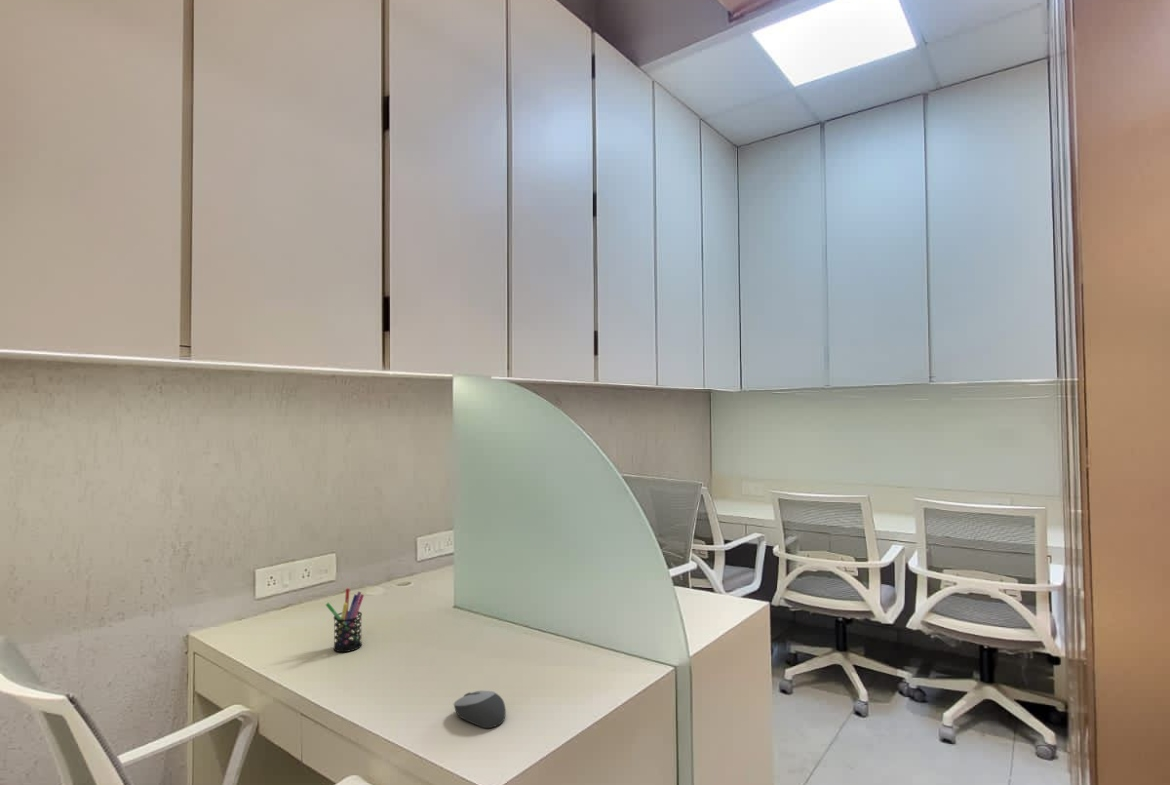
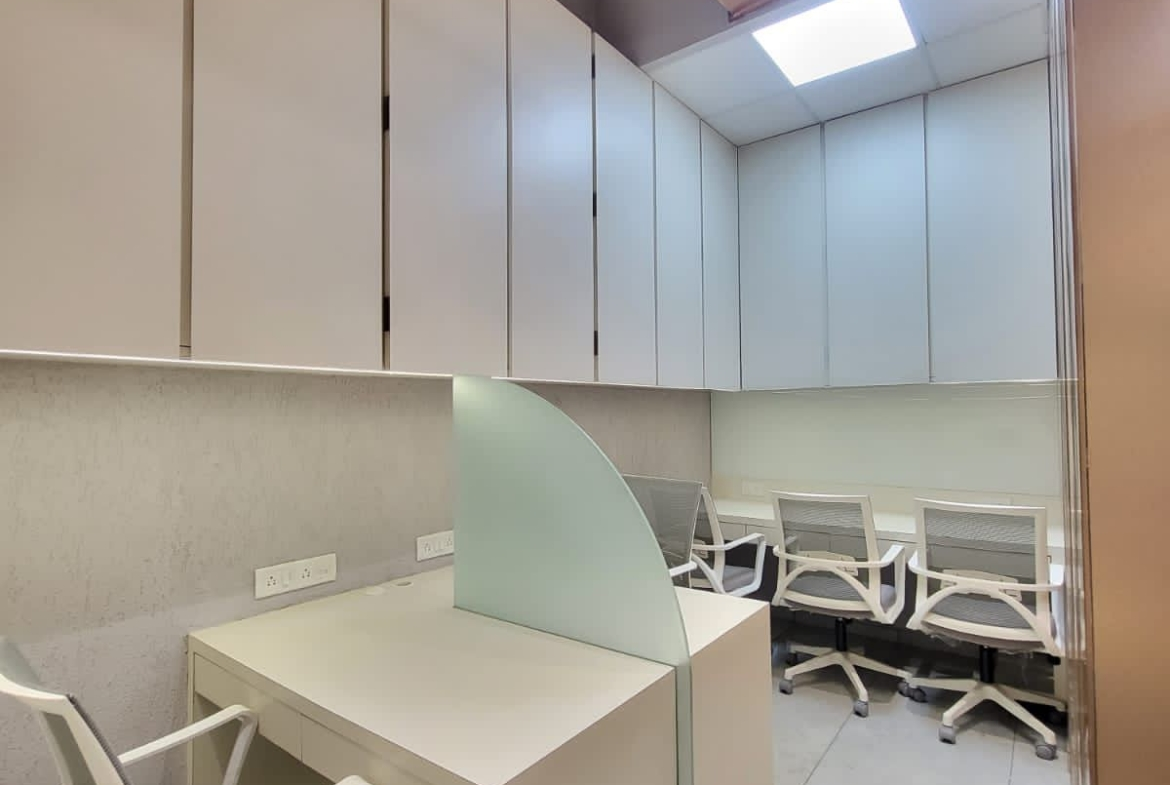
- computer mouse (479, 704)
- pen holder (344, 619)
